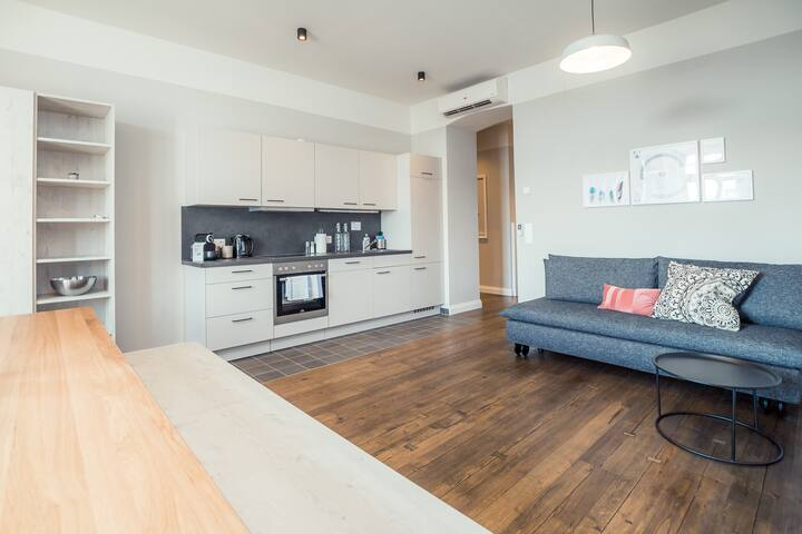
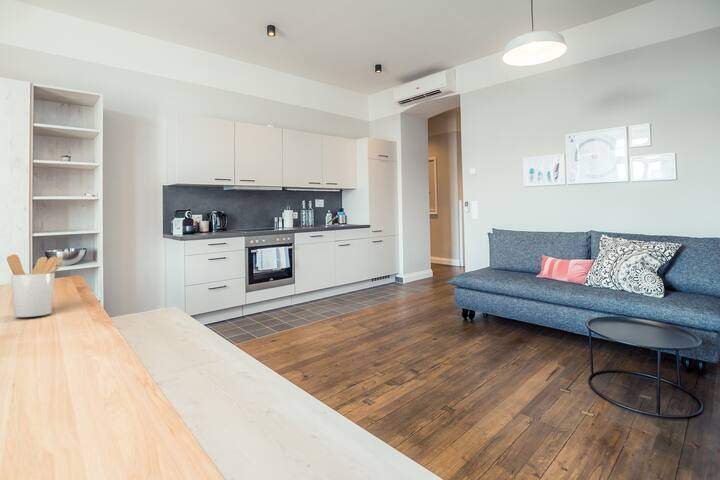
+ utensil holder (38, 283)
